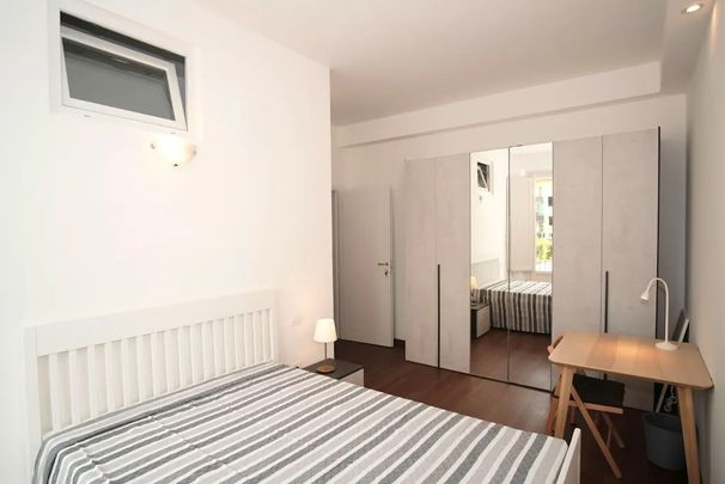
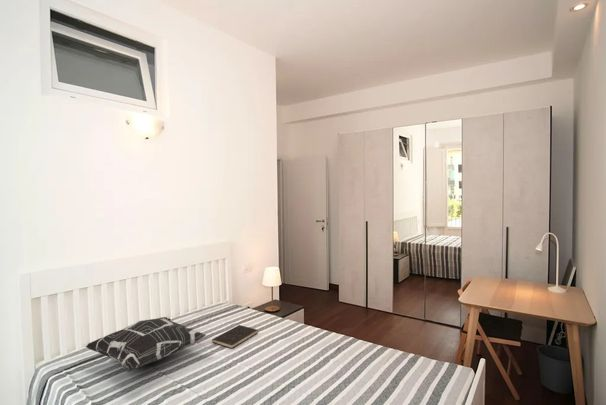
+ decorative pillow (148, 339)
+ hardcover book (235, 335)
